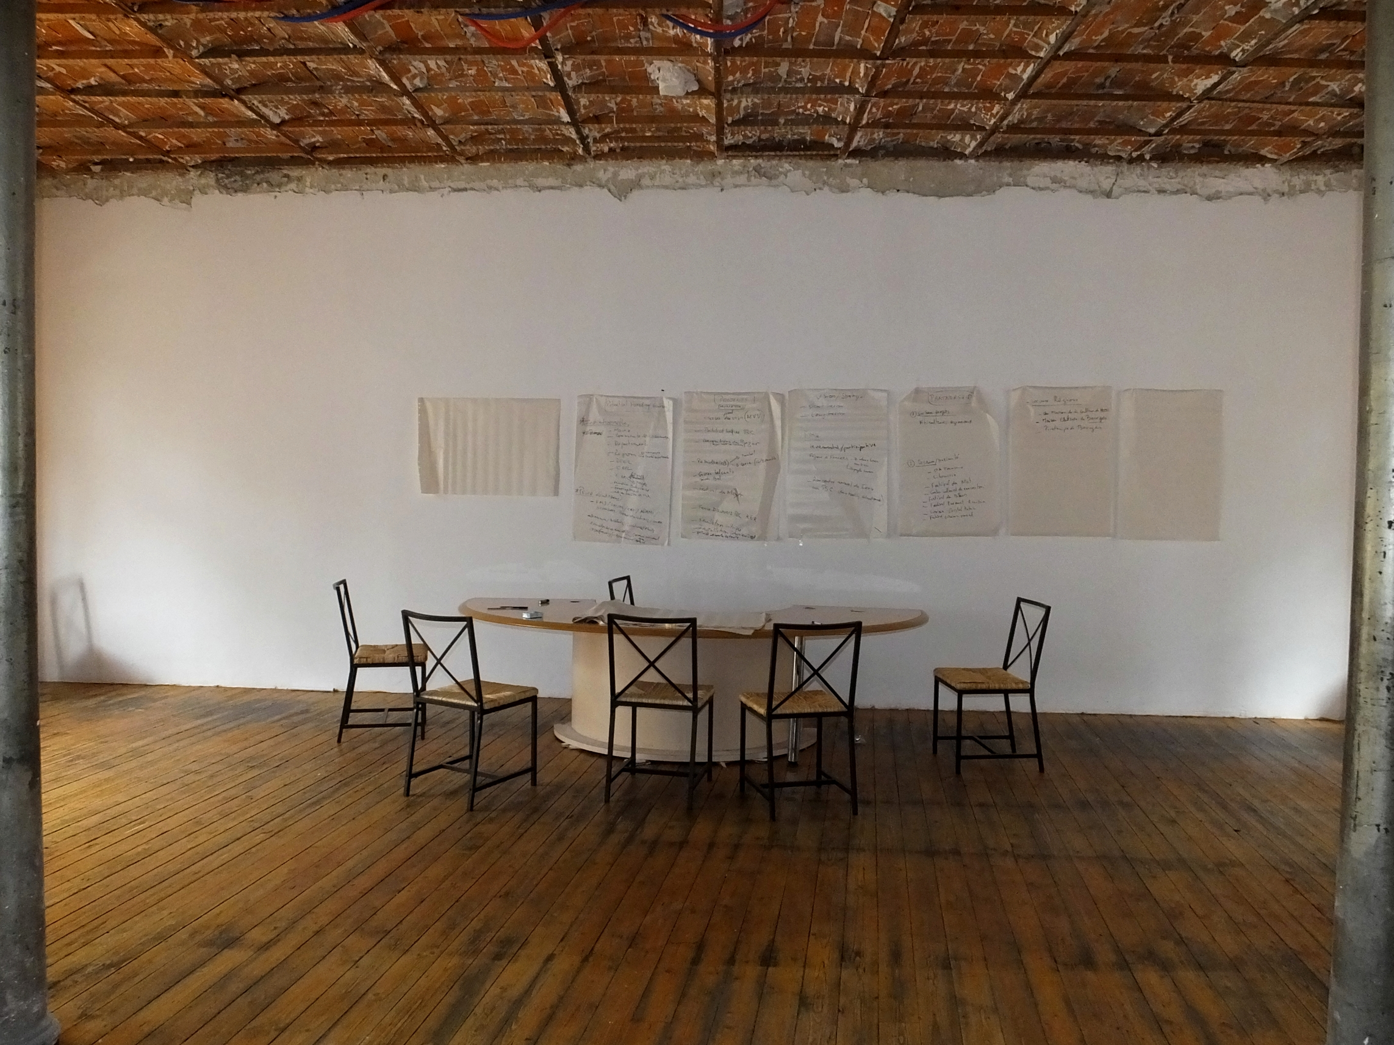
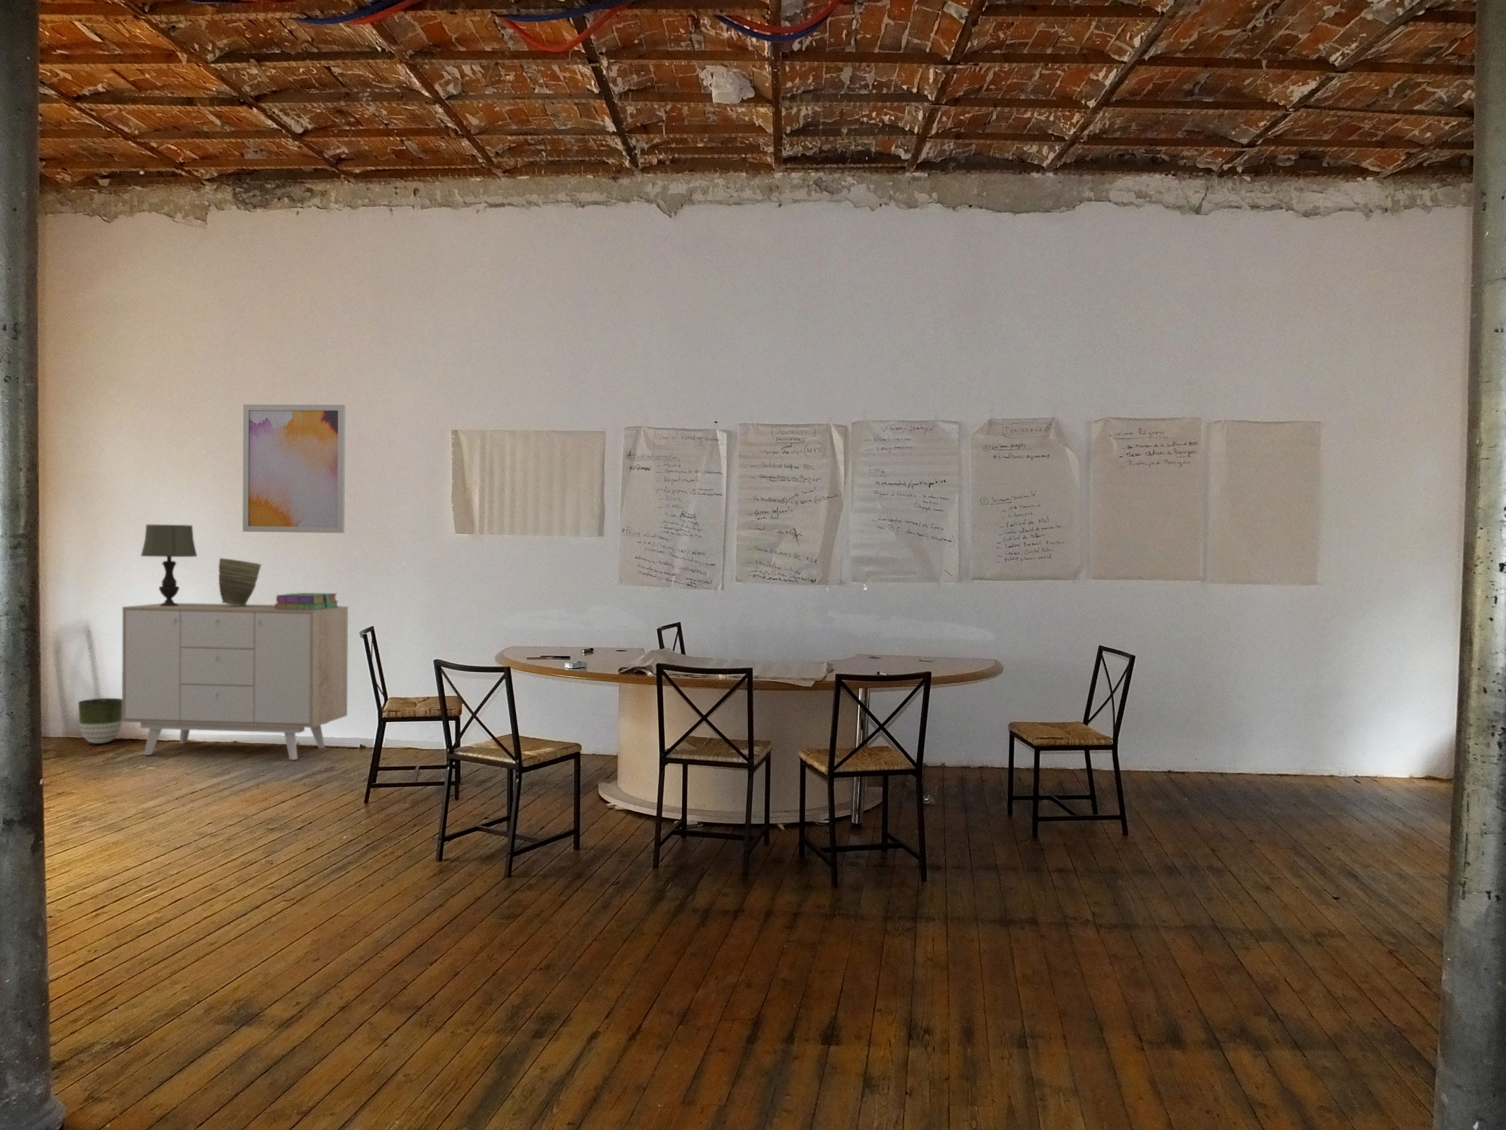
+ planter (101, 722)
+ vase (240, 582)
+ table lamp (169, 565)
+ sideboard (236, 679)
+ wall art (293, 468)
+ stack of books (307, 601)
